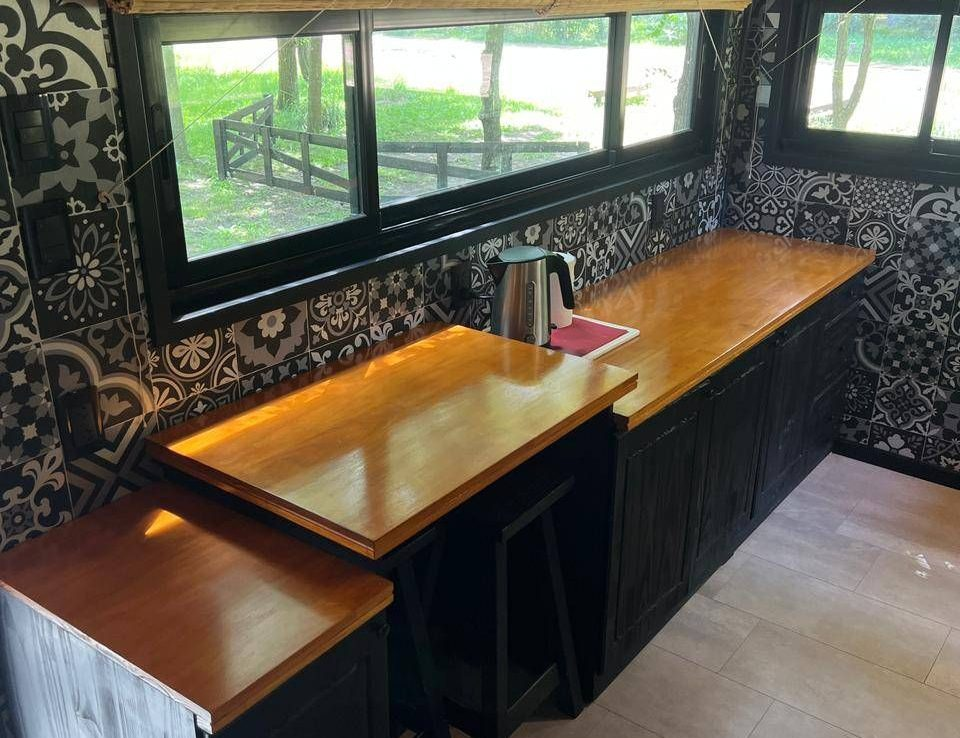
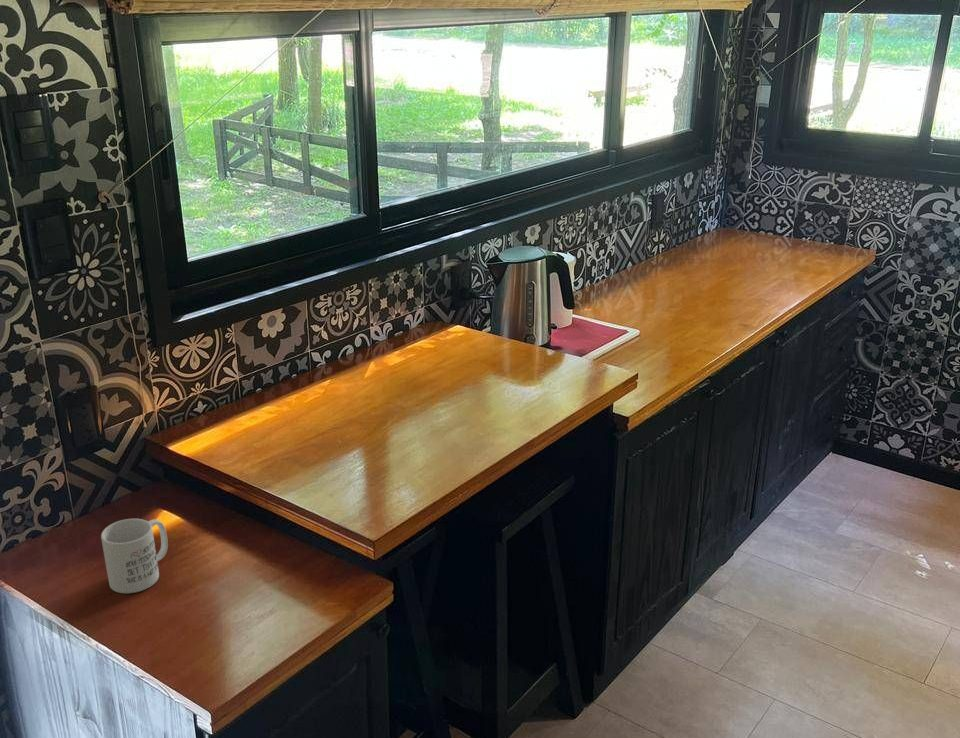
+ mug (138, 550)
